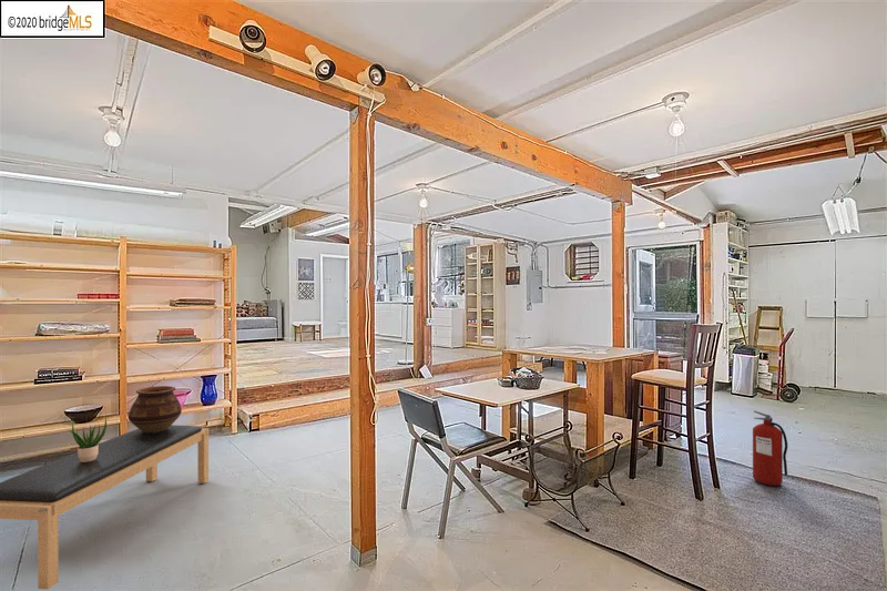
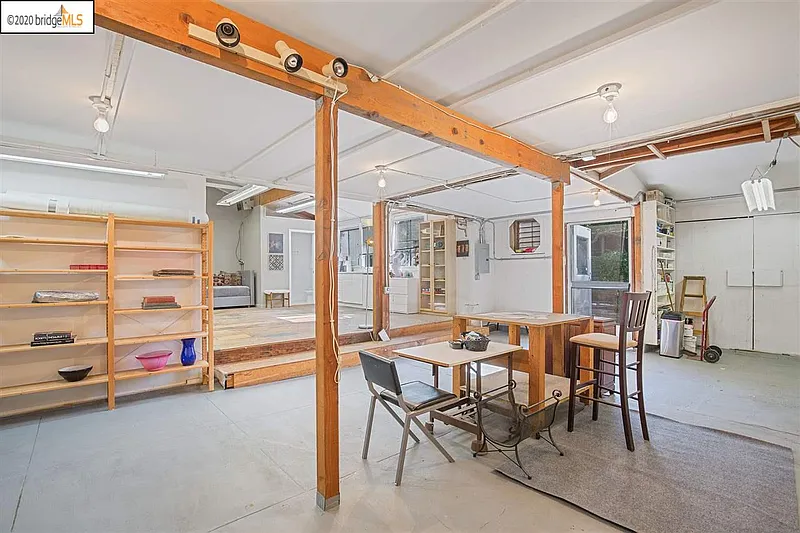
- bench (111, 485)
- fire extinguisher (769, 448)
- ceramic pot (155, 409)
- potted plant (88, 438)
